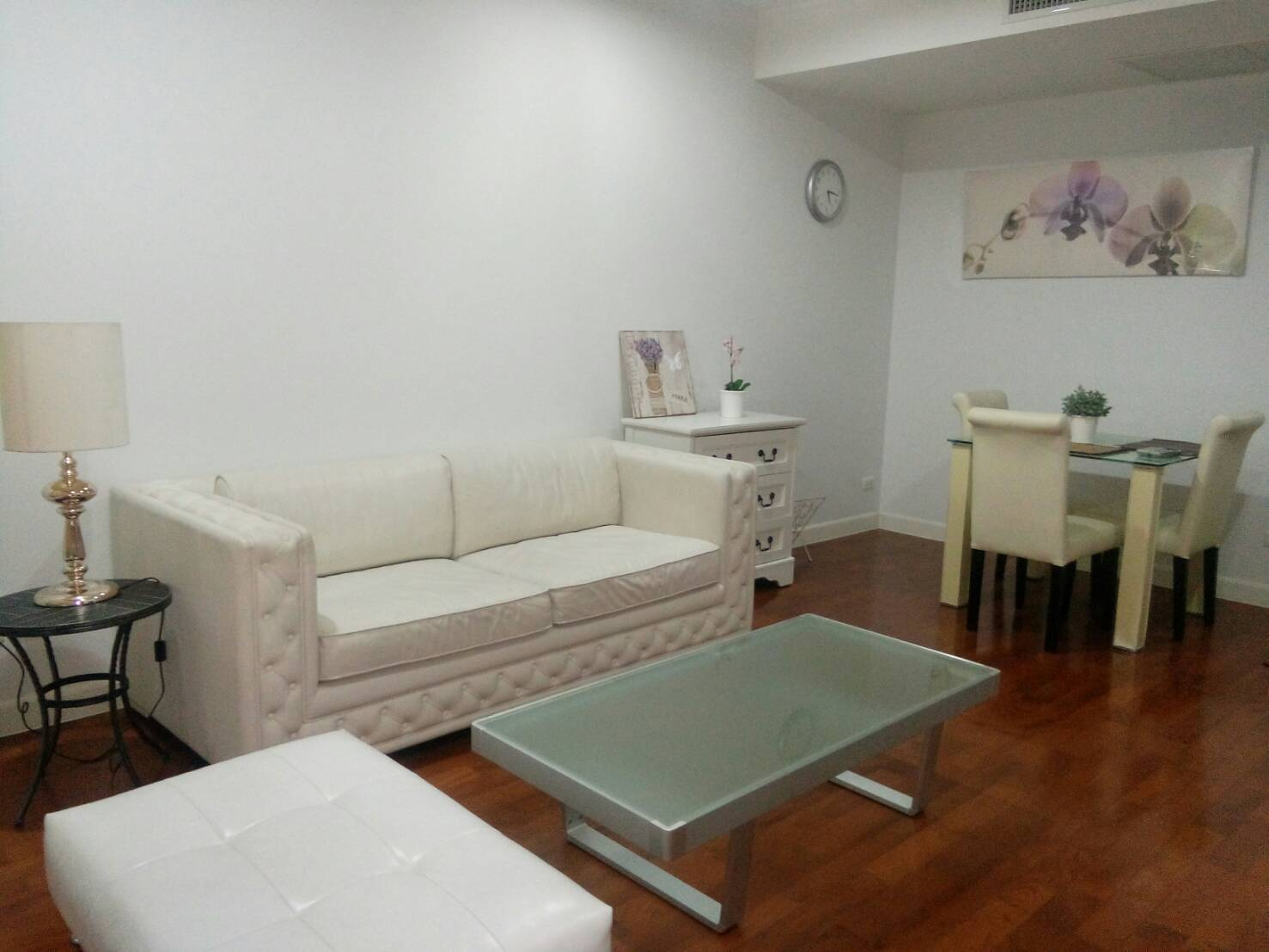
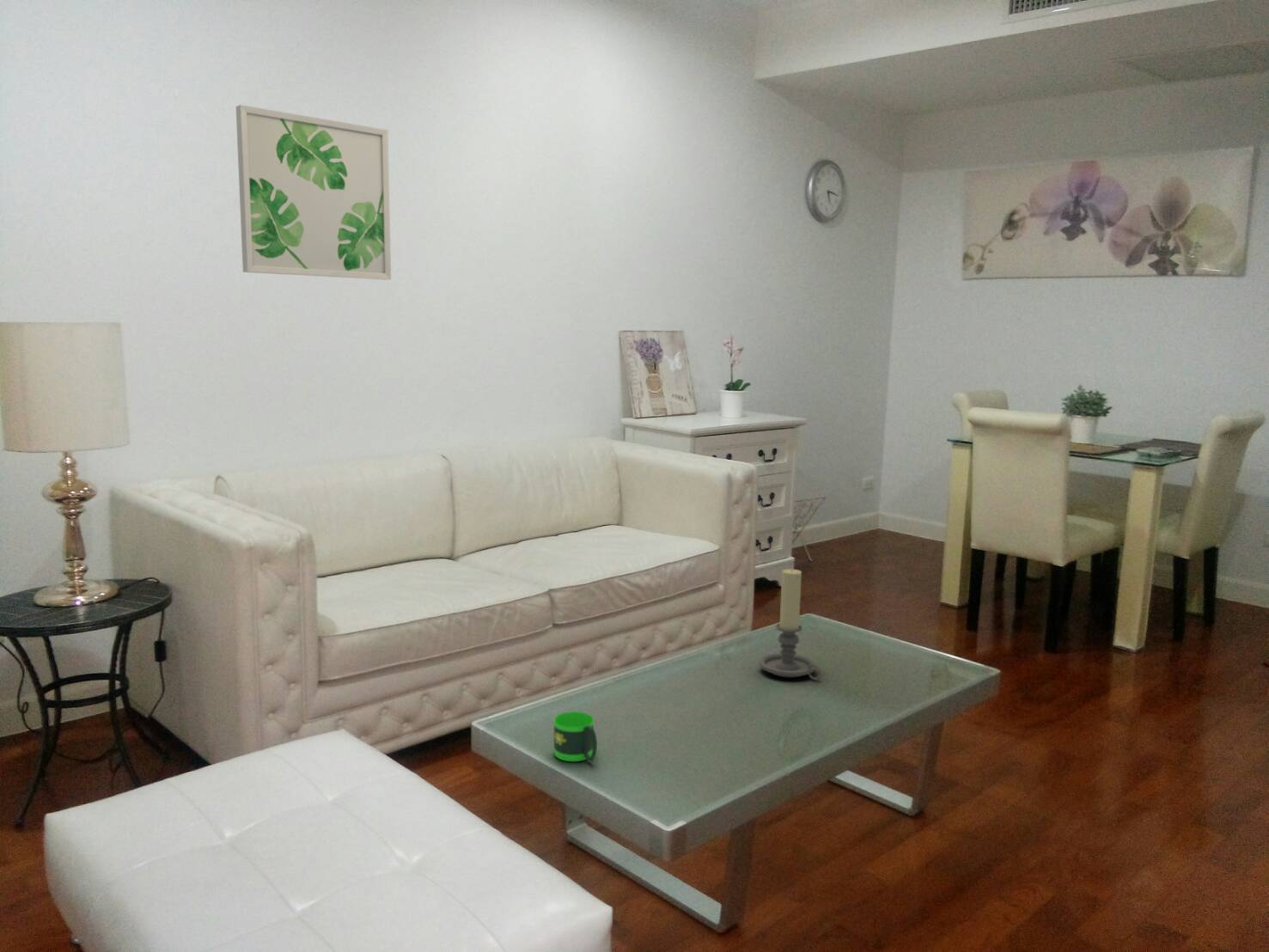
+ wall art (318, 198)
+ candle holder (794, 621)
+ mug (578, 738)
